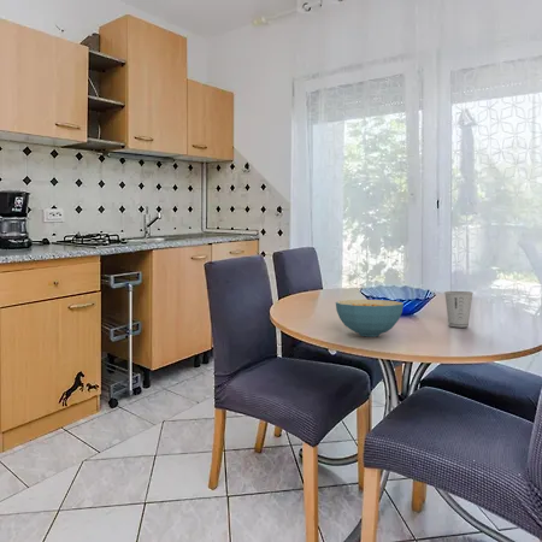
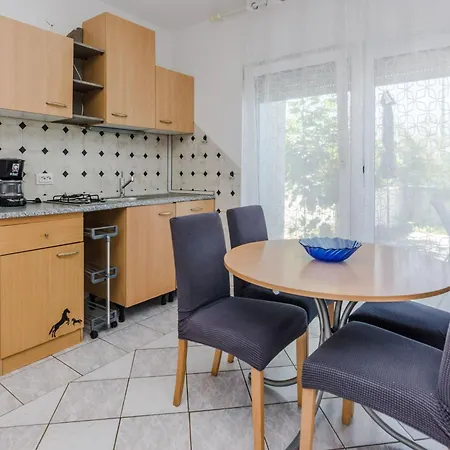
- dixie cup (458, 308)
- cereal bowl (369, 318)
